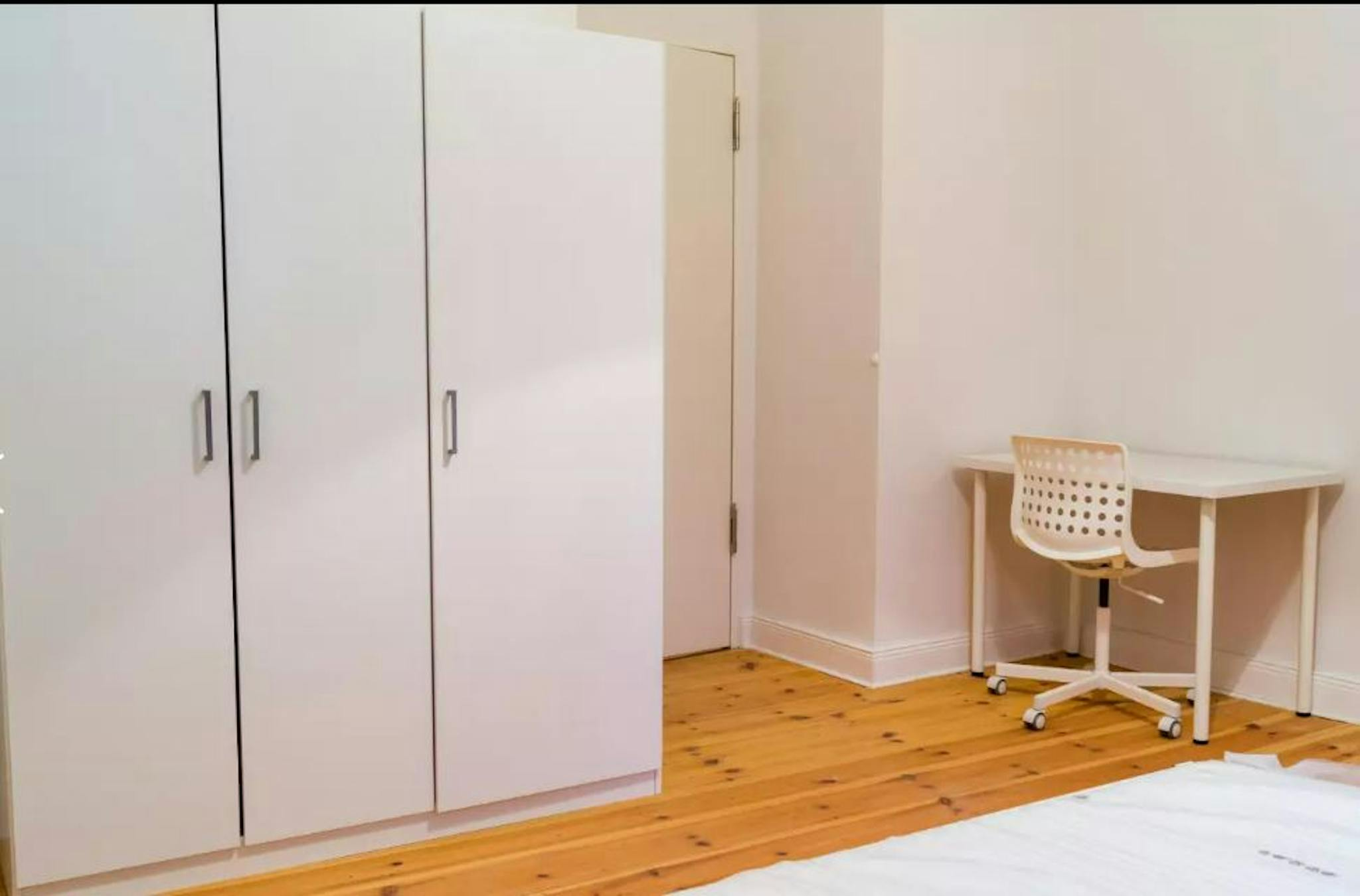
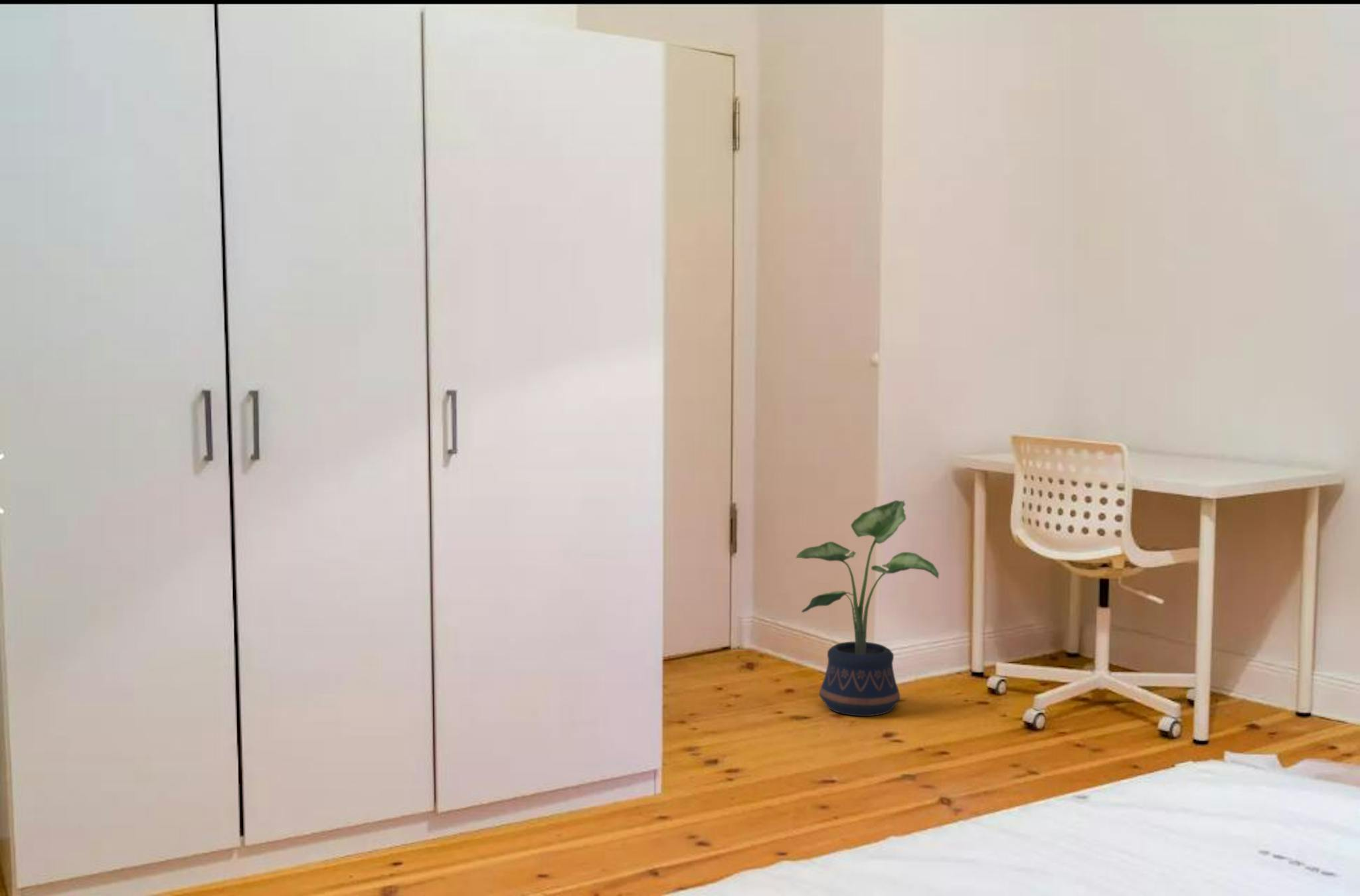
+ potted plant (868, 608)
